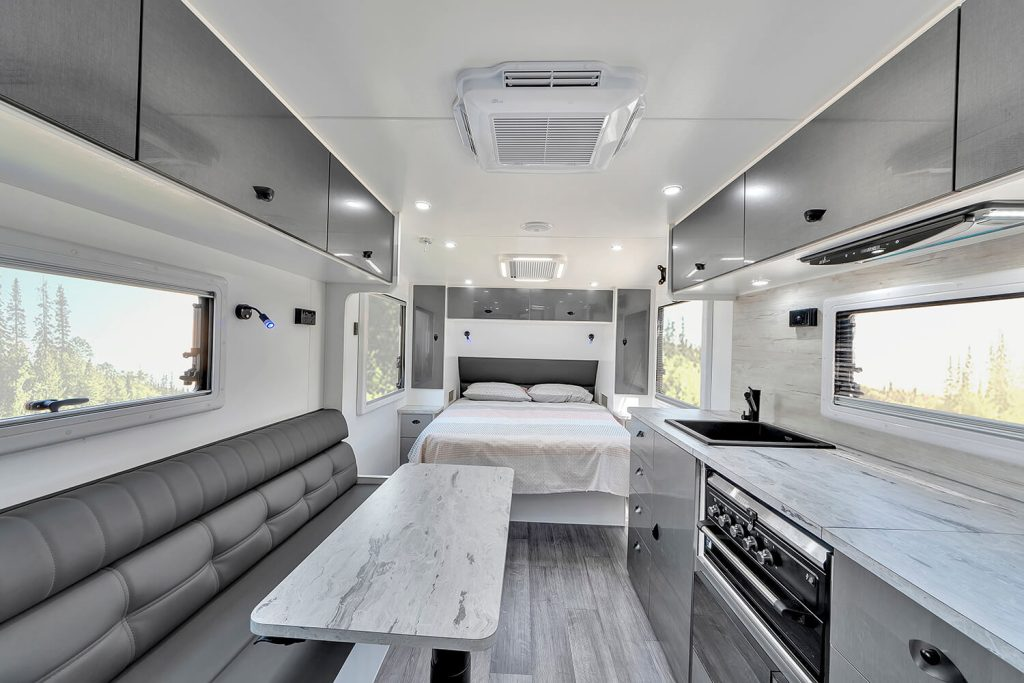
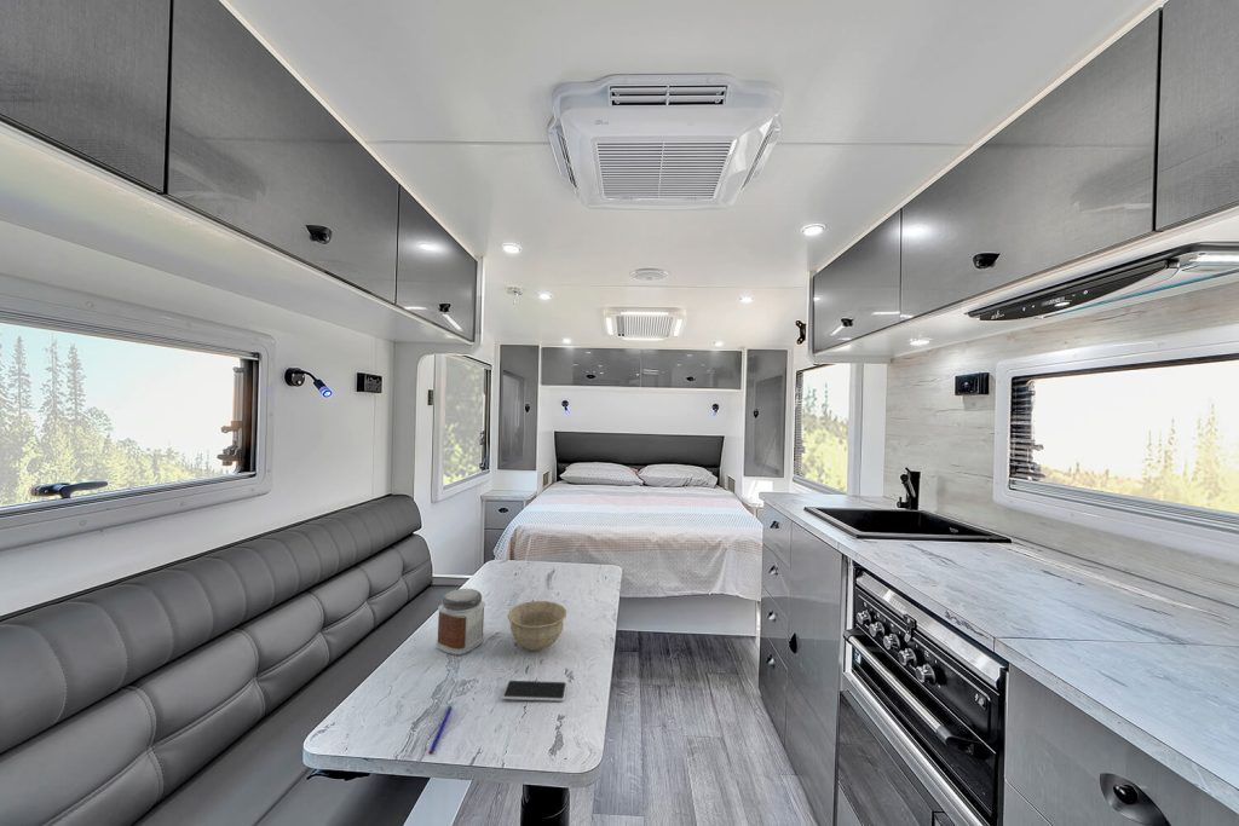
+ pen (442, 726)
+ bowl (536, 629)
+ jar (461, 619)
+ smartphone (535, 691)
